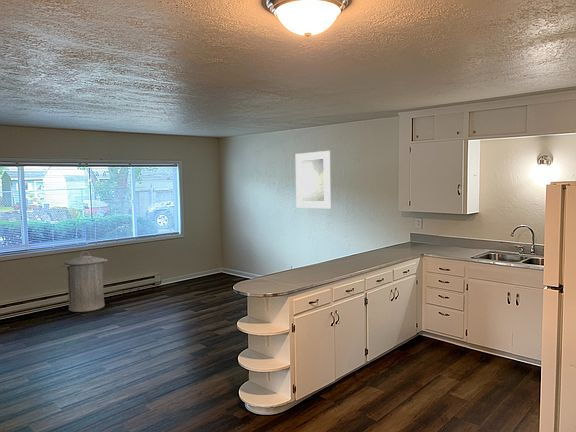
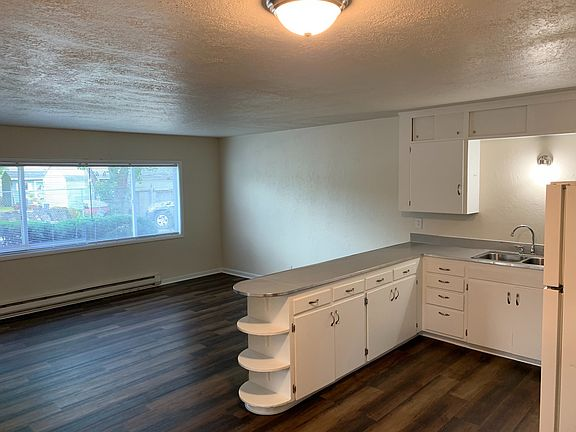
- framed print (312, 180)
- trash can (85, 279)
